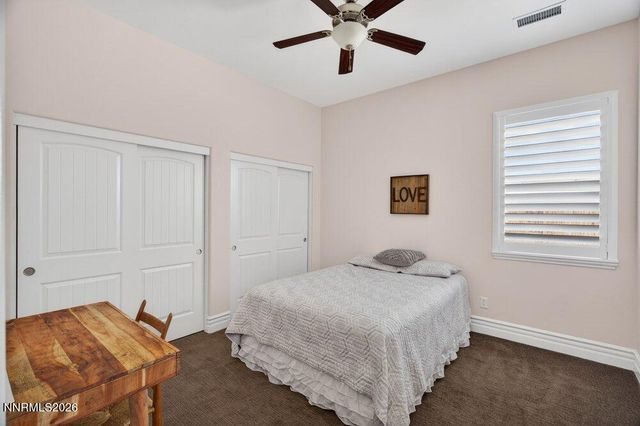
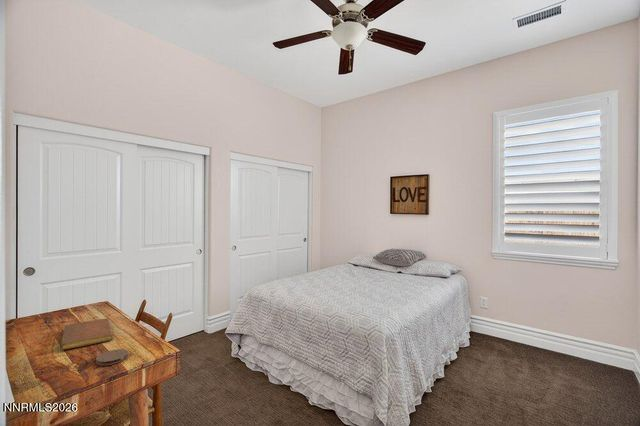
+ coaster (112, 356)
+ notebook (87, 332)
